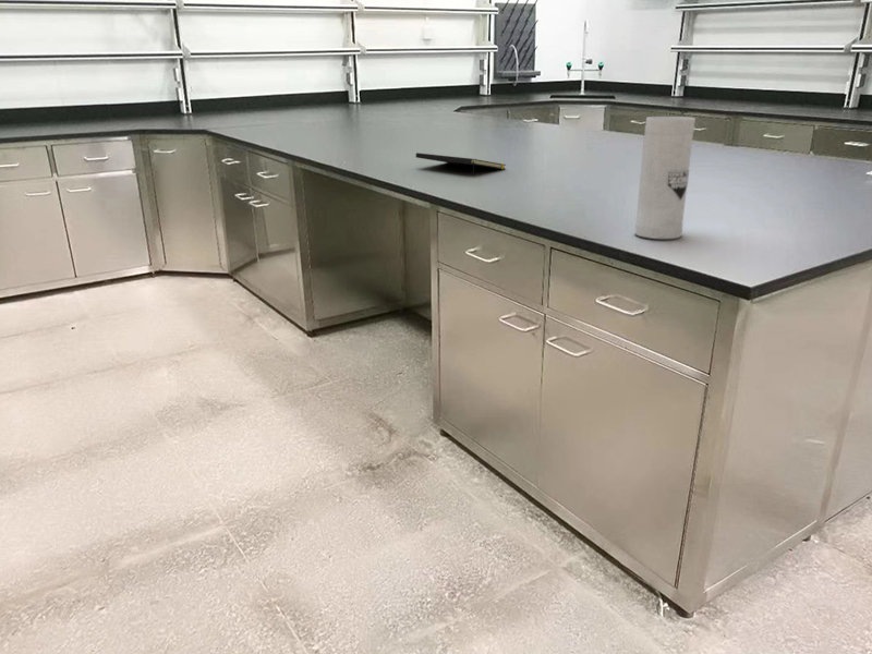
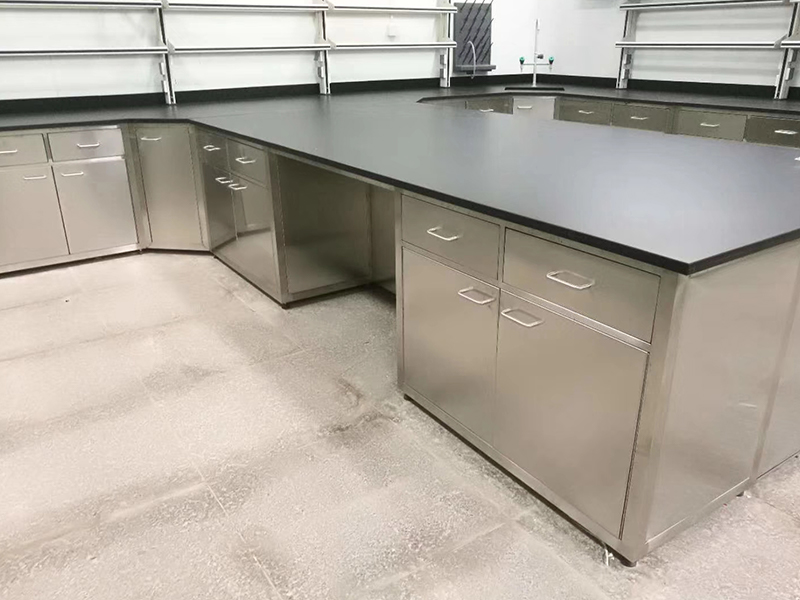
- notepad (460, 160)
- paper towel roll (664, 177)
